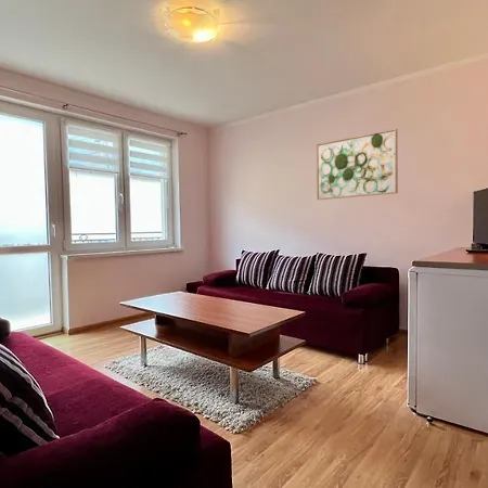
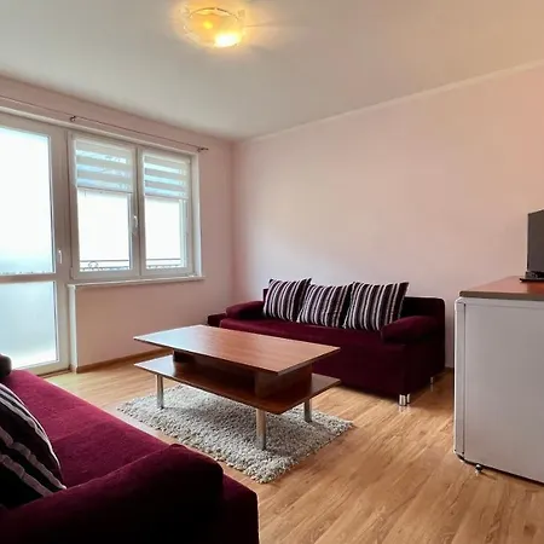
- wall art (354, 166)
